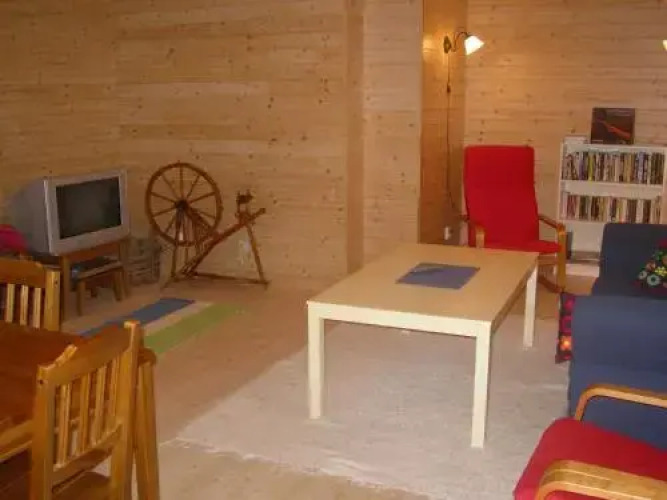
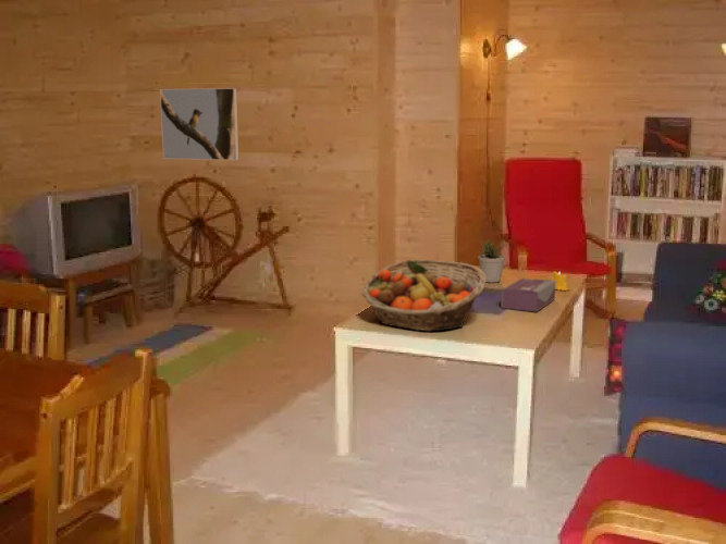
+ tissue box (528, 294)
+ potted plant (491, 259)
+ fruit basket (422, 294)
+ candle (559, 280)
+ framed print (198, 124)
